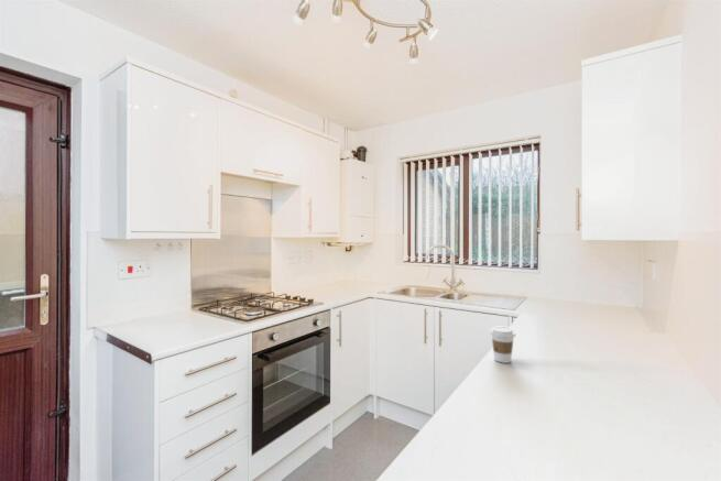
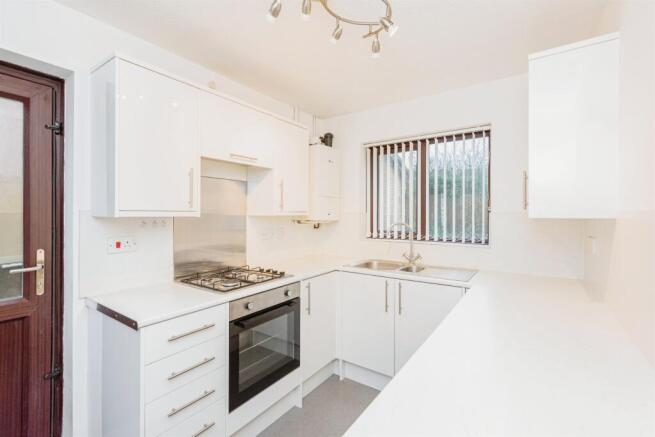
- coffee cup (502, 343)
